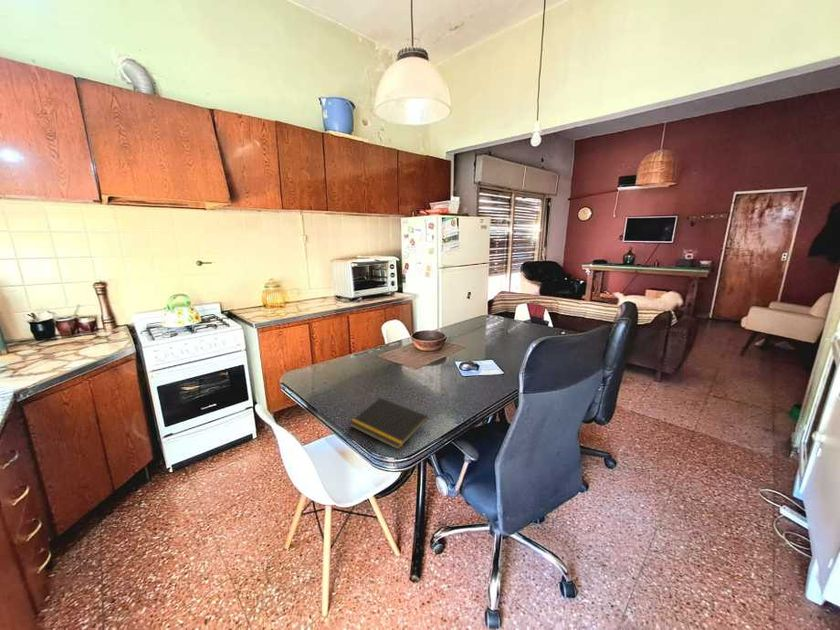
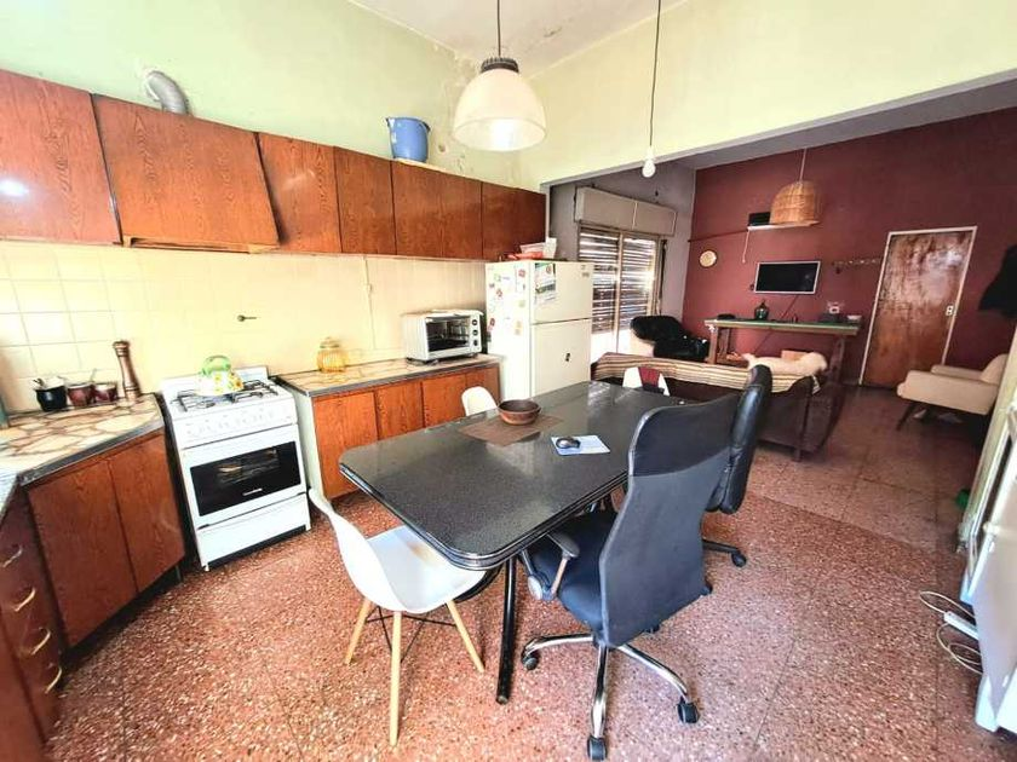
- notepad (388, 420)
